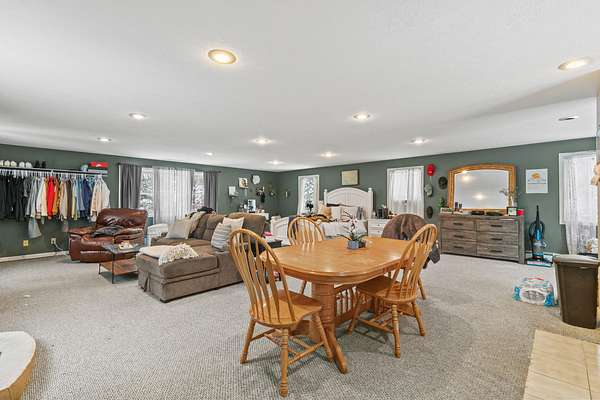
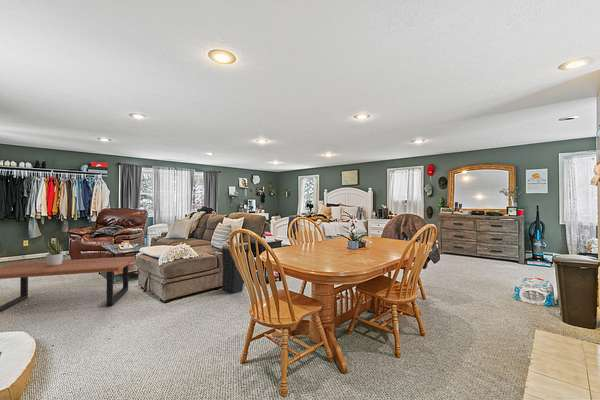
+ speaker (232, 269)
+ potted plant (54, 249)
+ coffee table (65, 274)
